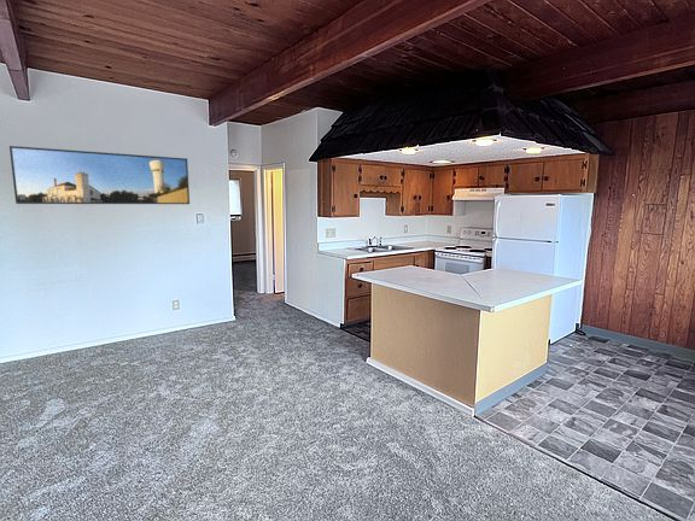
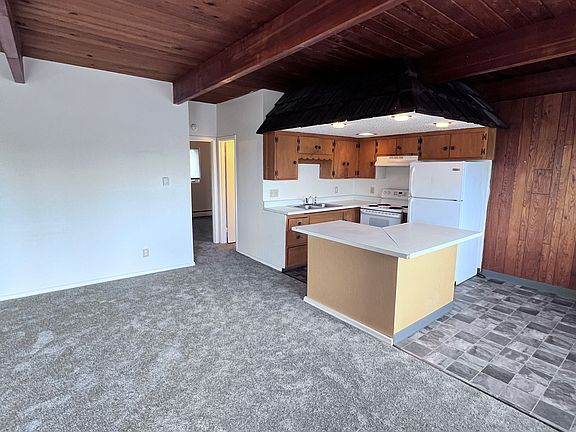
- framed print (110, 178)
